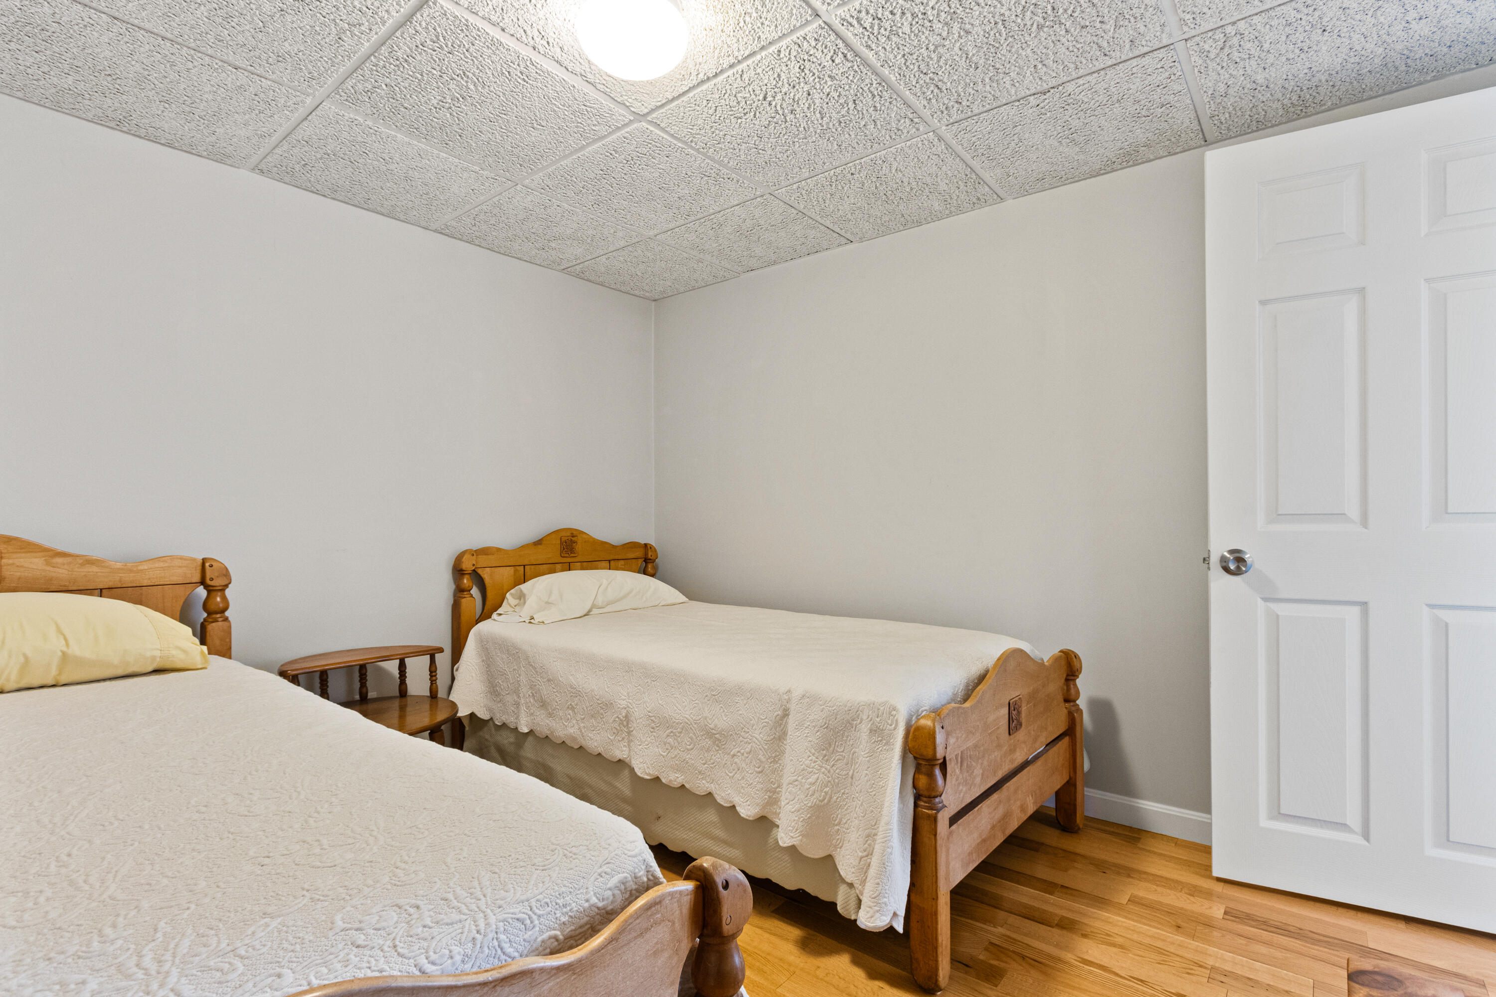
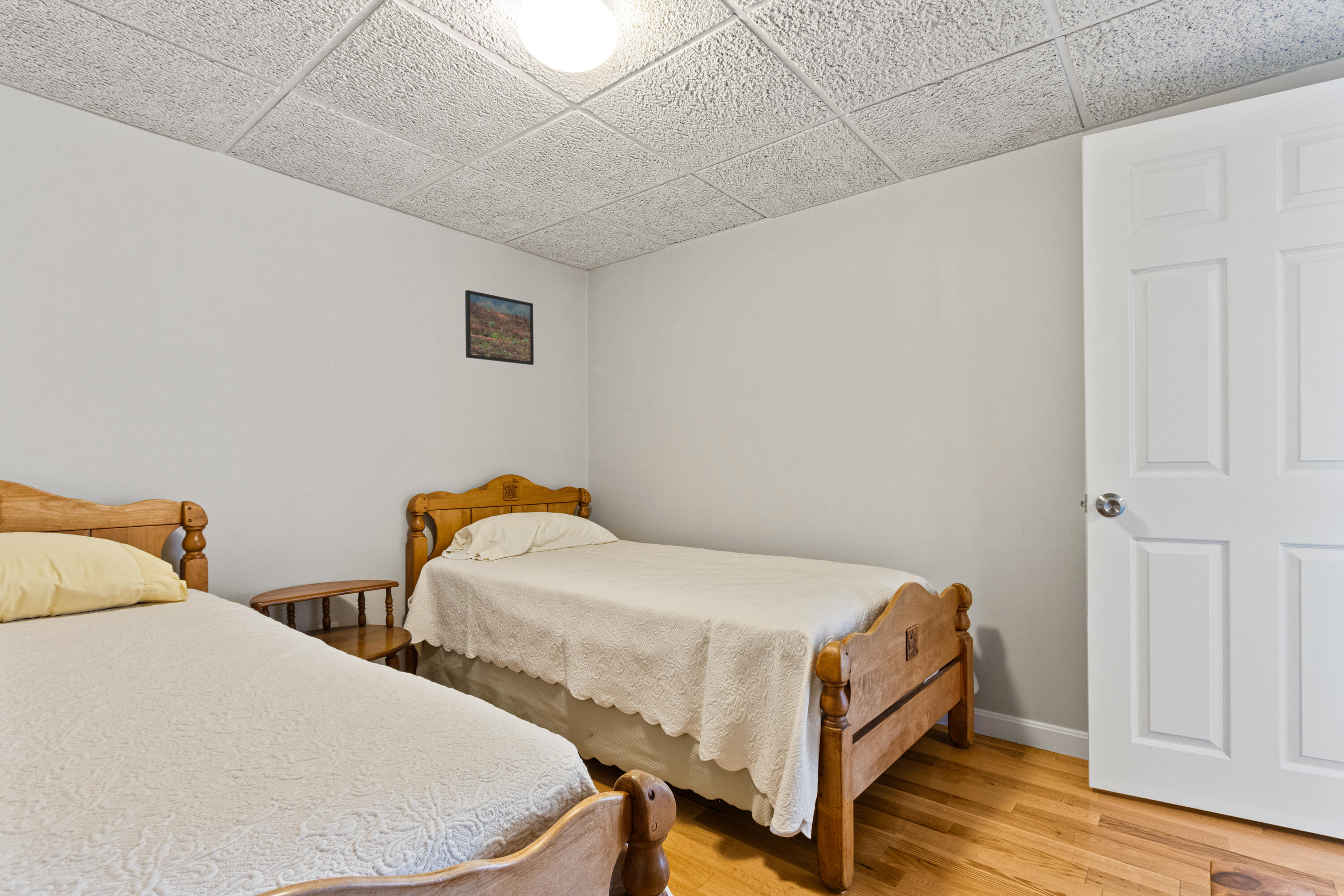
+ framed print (501, 329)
